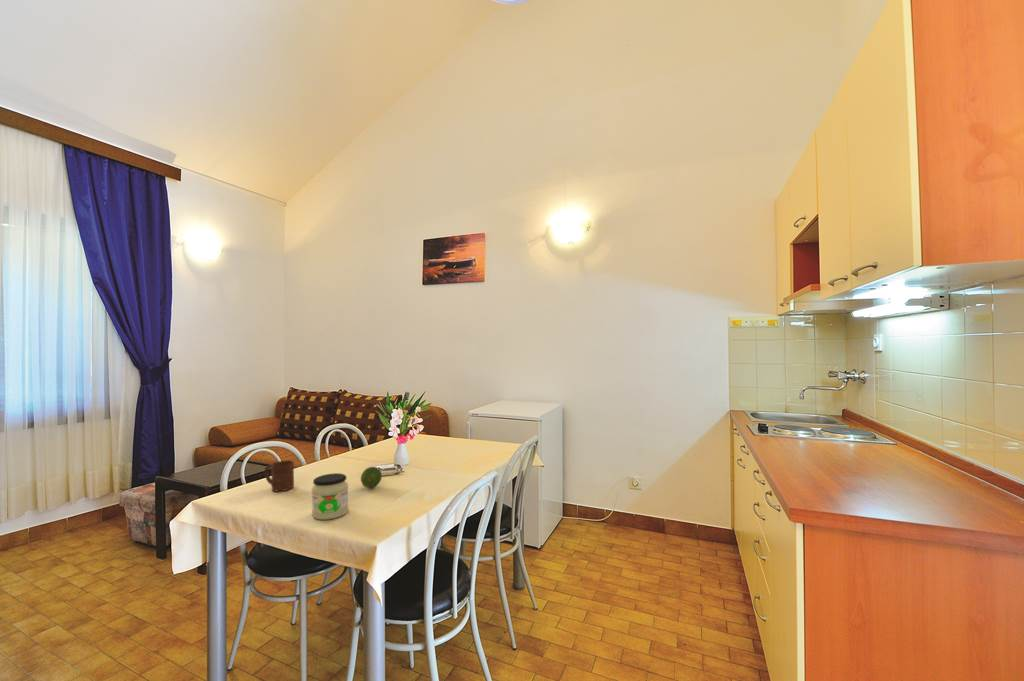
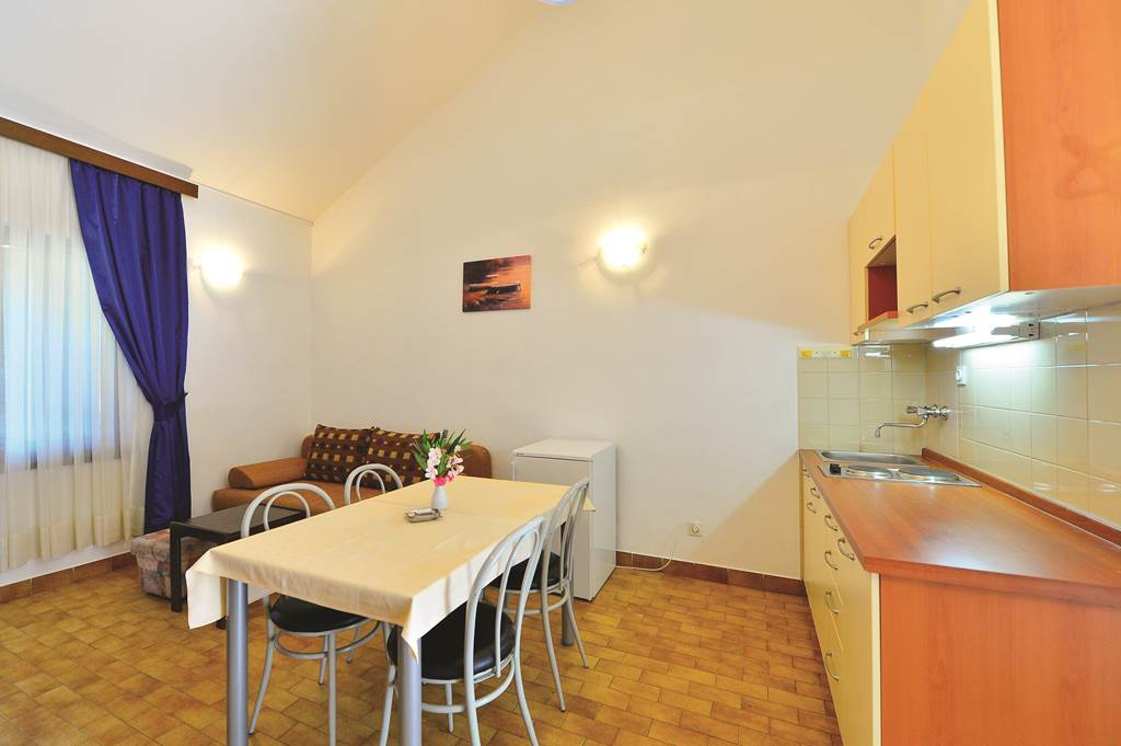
- jar (330, 495)
- cup (279, 476)
- fruit (371, 477)
